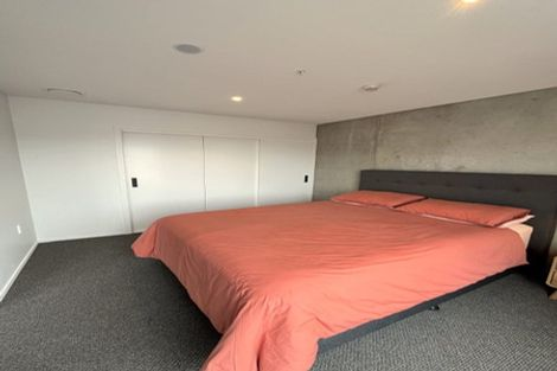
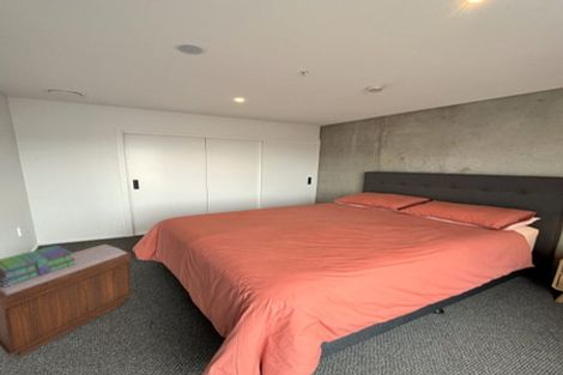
+ bench (68, 290)
+ stack of books (34, 262)
